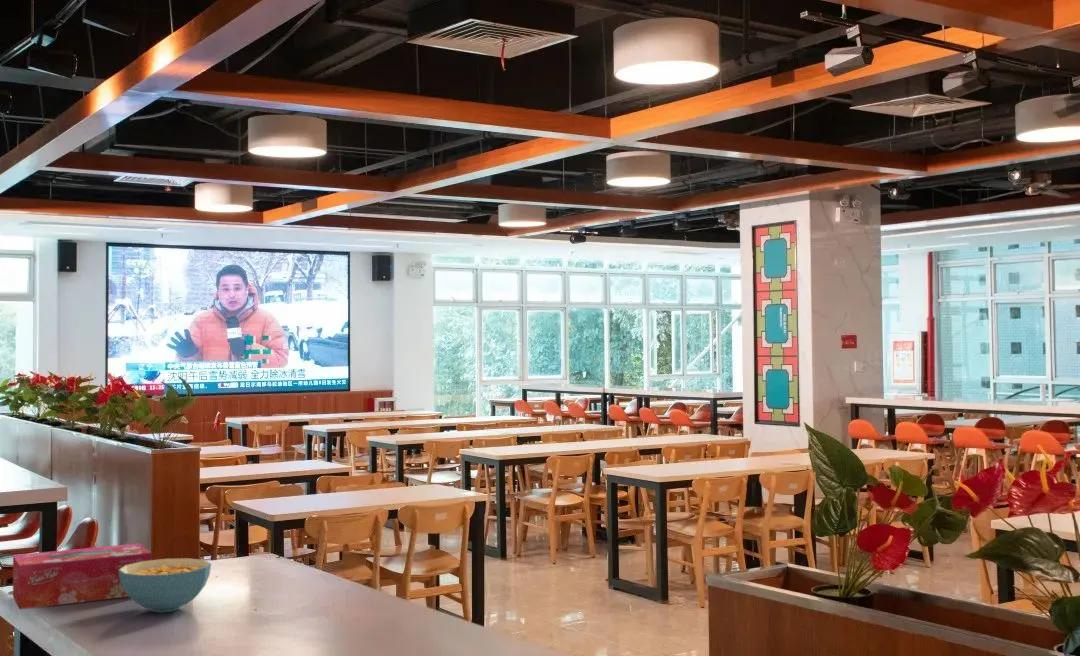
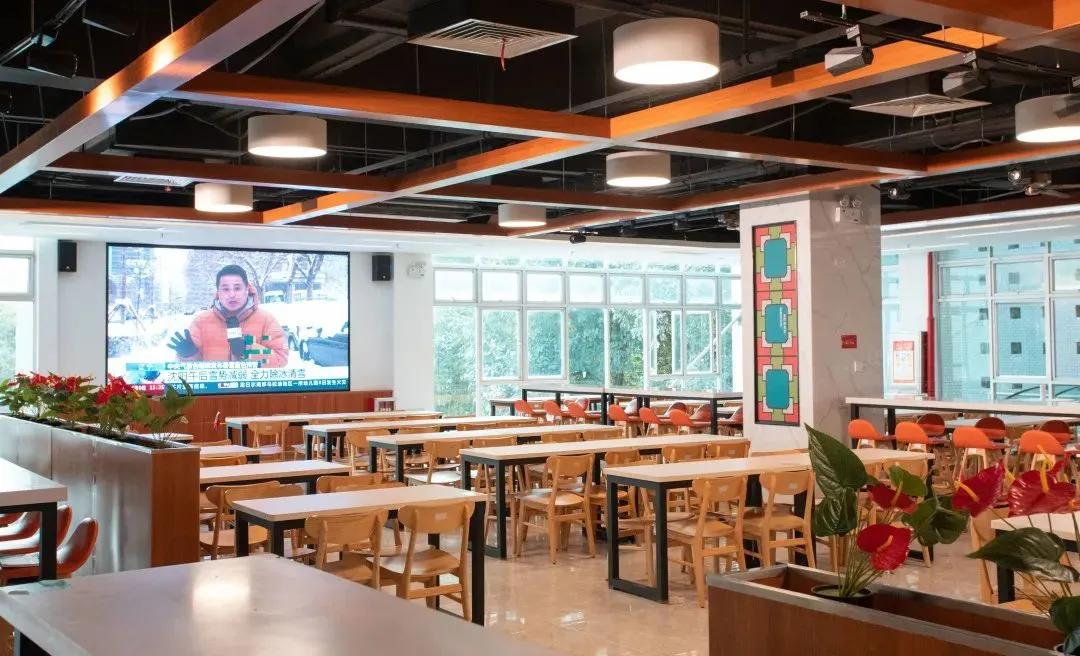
- tissue box (82, 574)
- cereal bowl (165, 587)
